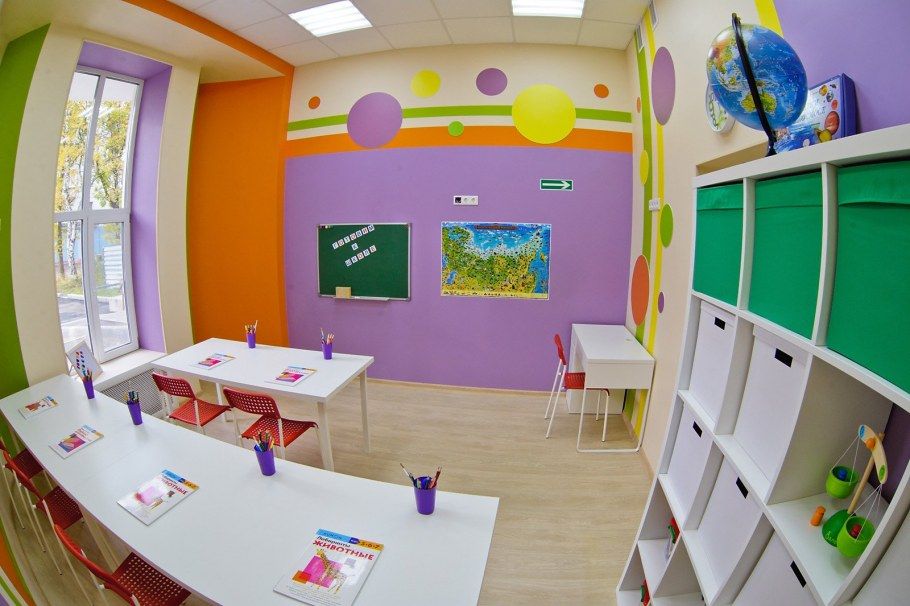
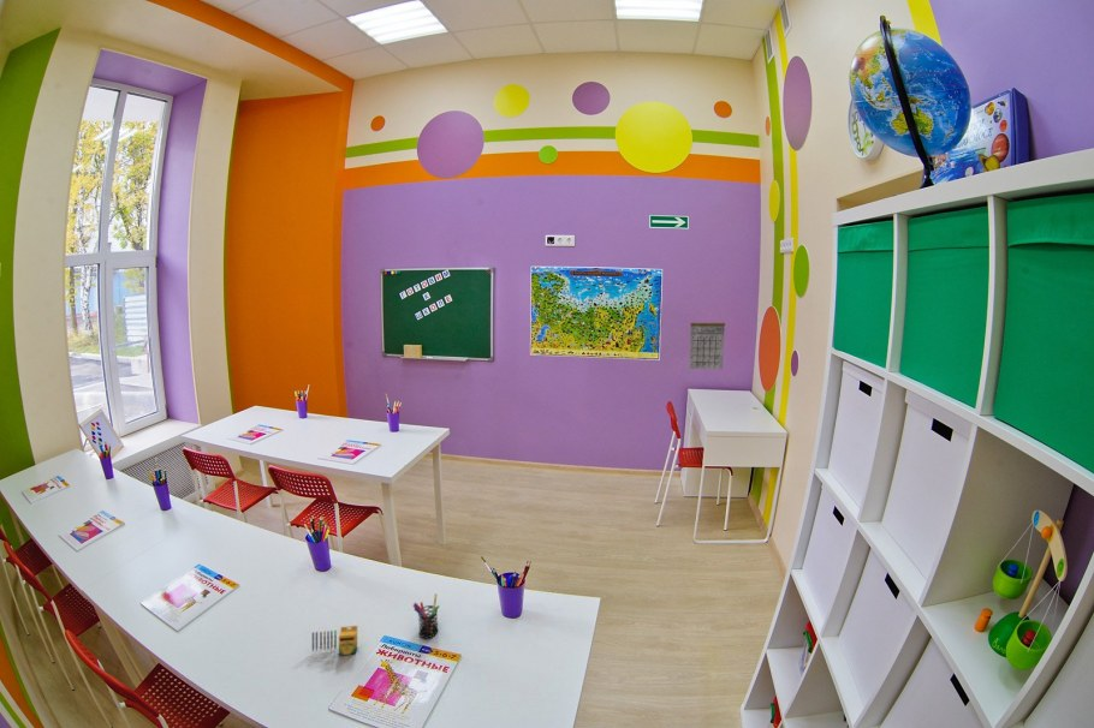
+ pen holder (429, 615)
+ crayon (335, 639)
+ calendar (707, 340)
